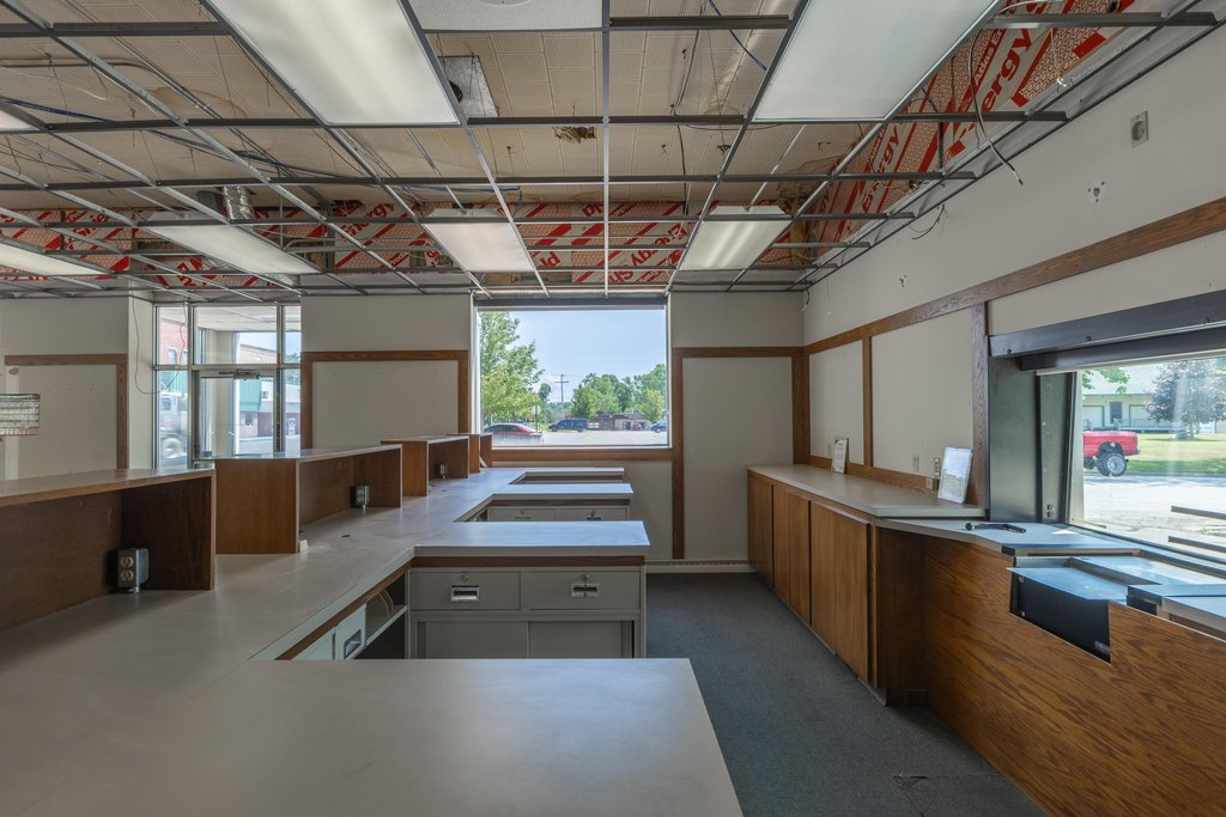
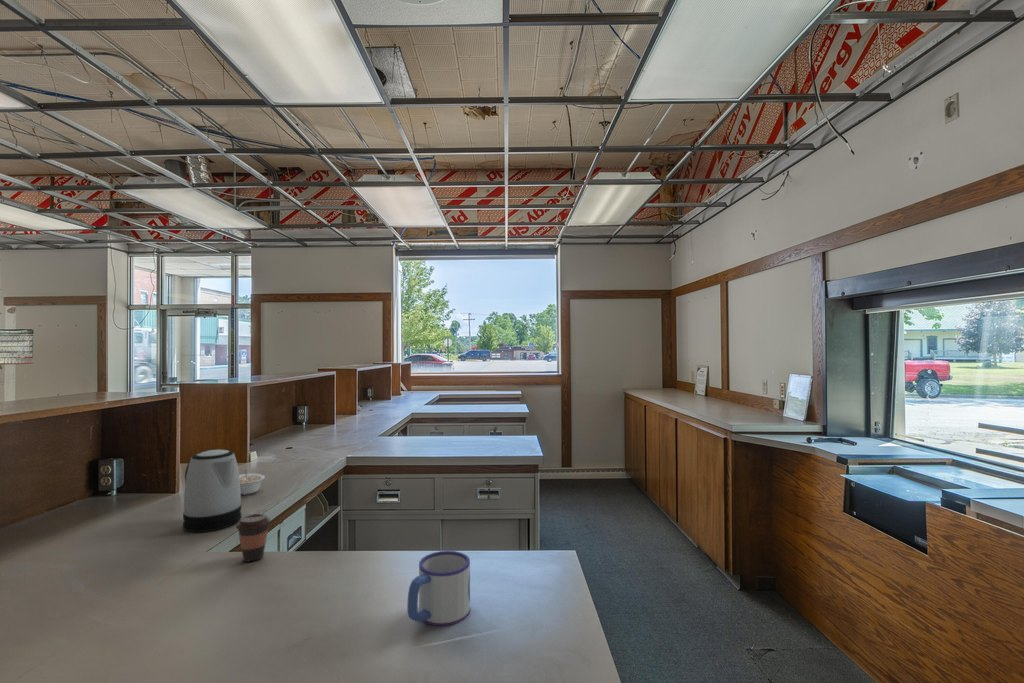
+ legume (244, 483)
+ coffee cup (253, 537)
+ kettle (208, 486)
+ mug (437, 590)
